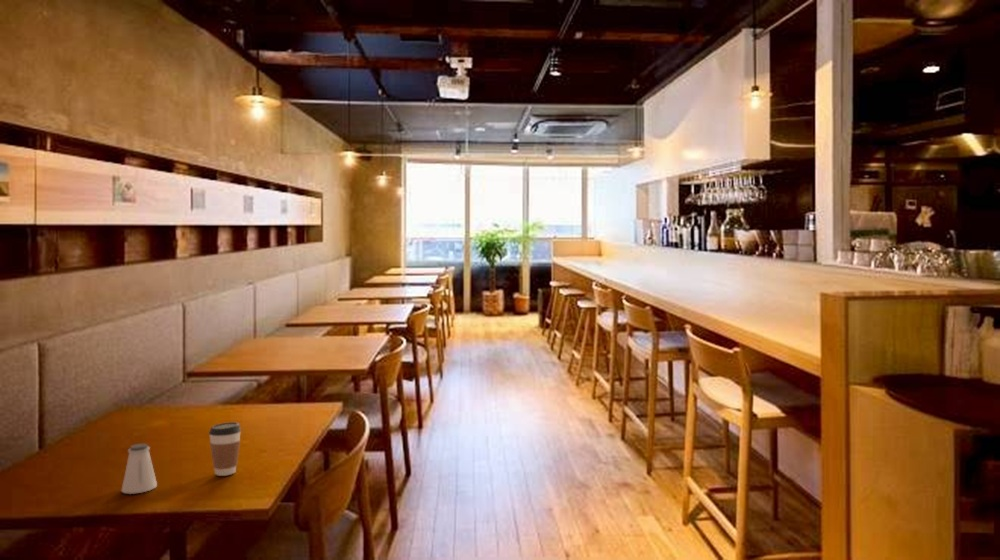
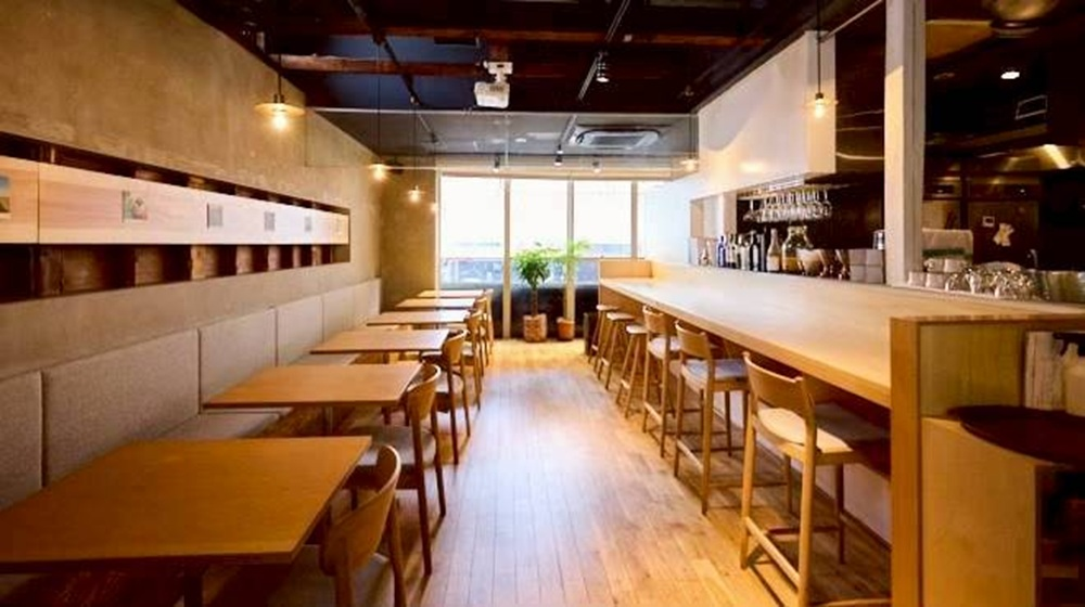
- coffee cup (225, 449)
- saltshaker (139, 466)
